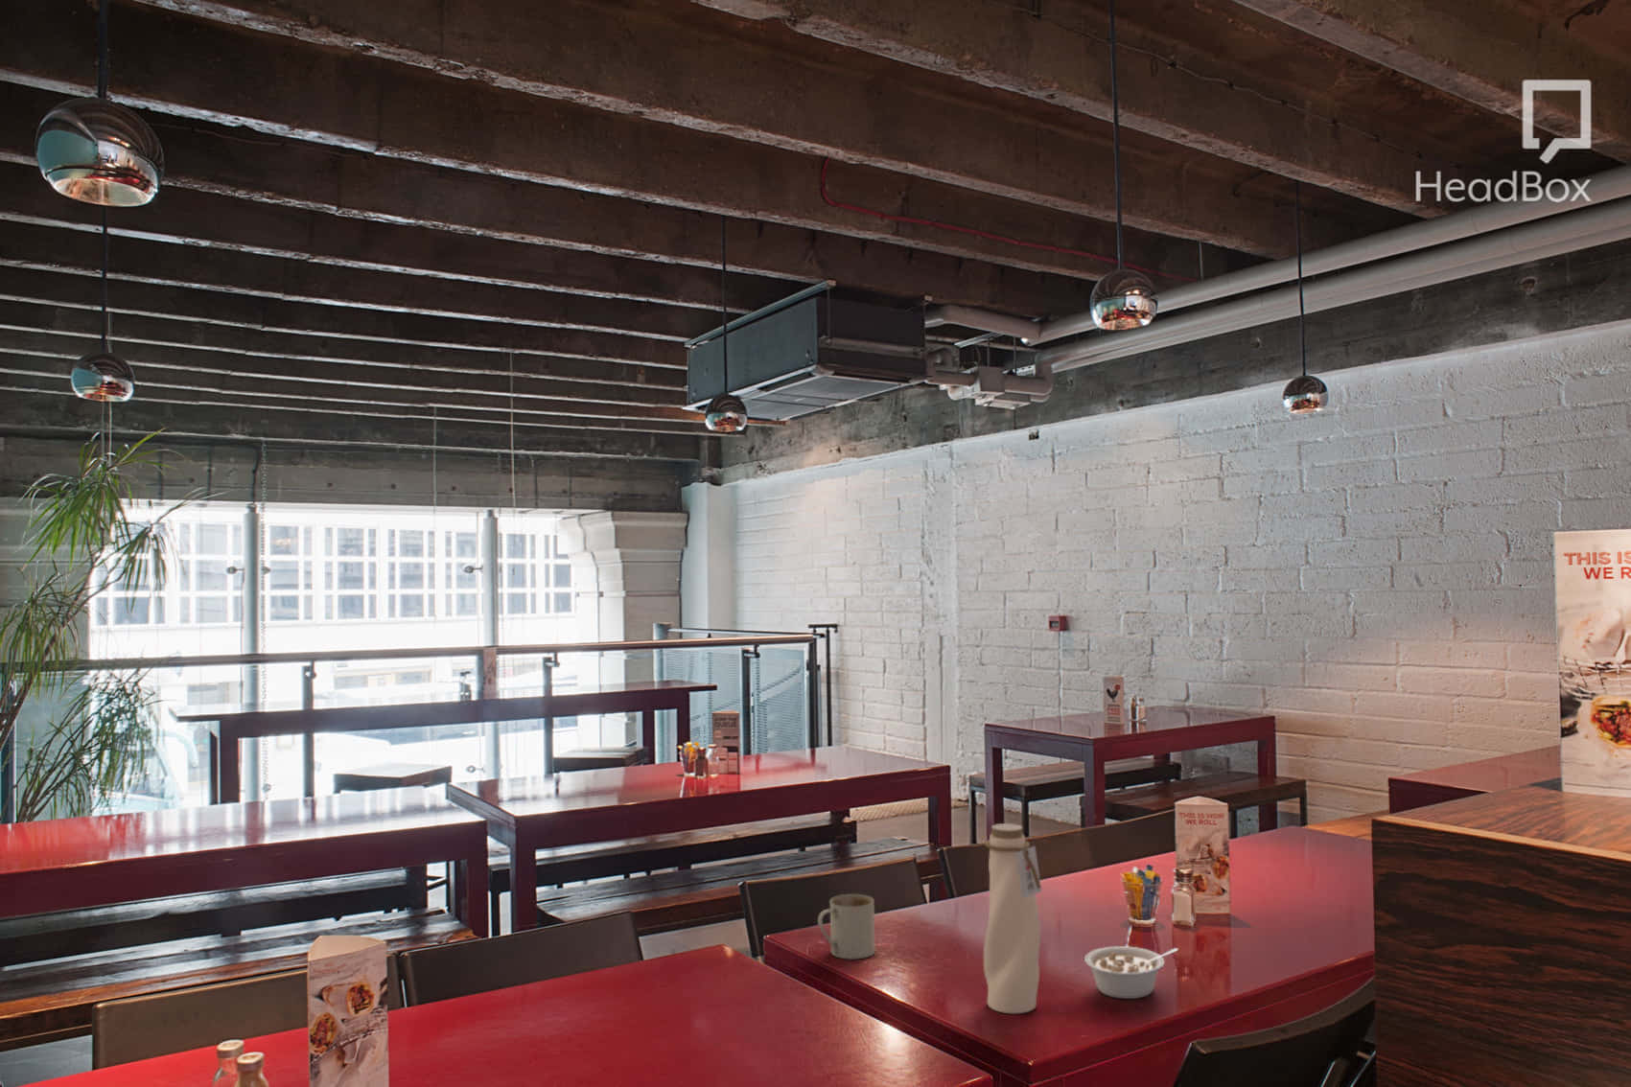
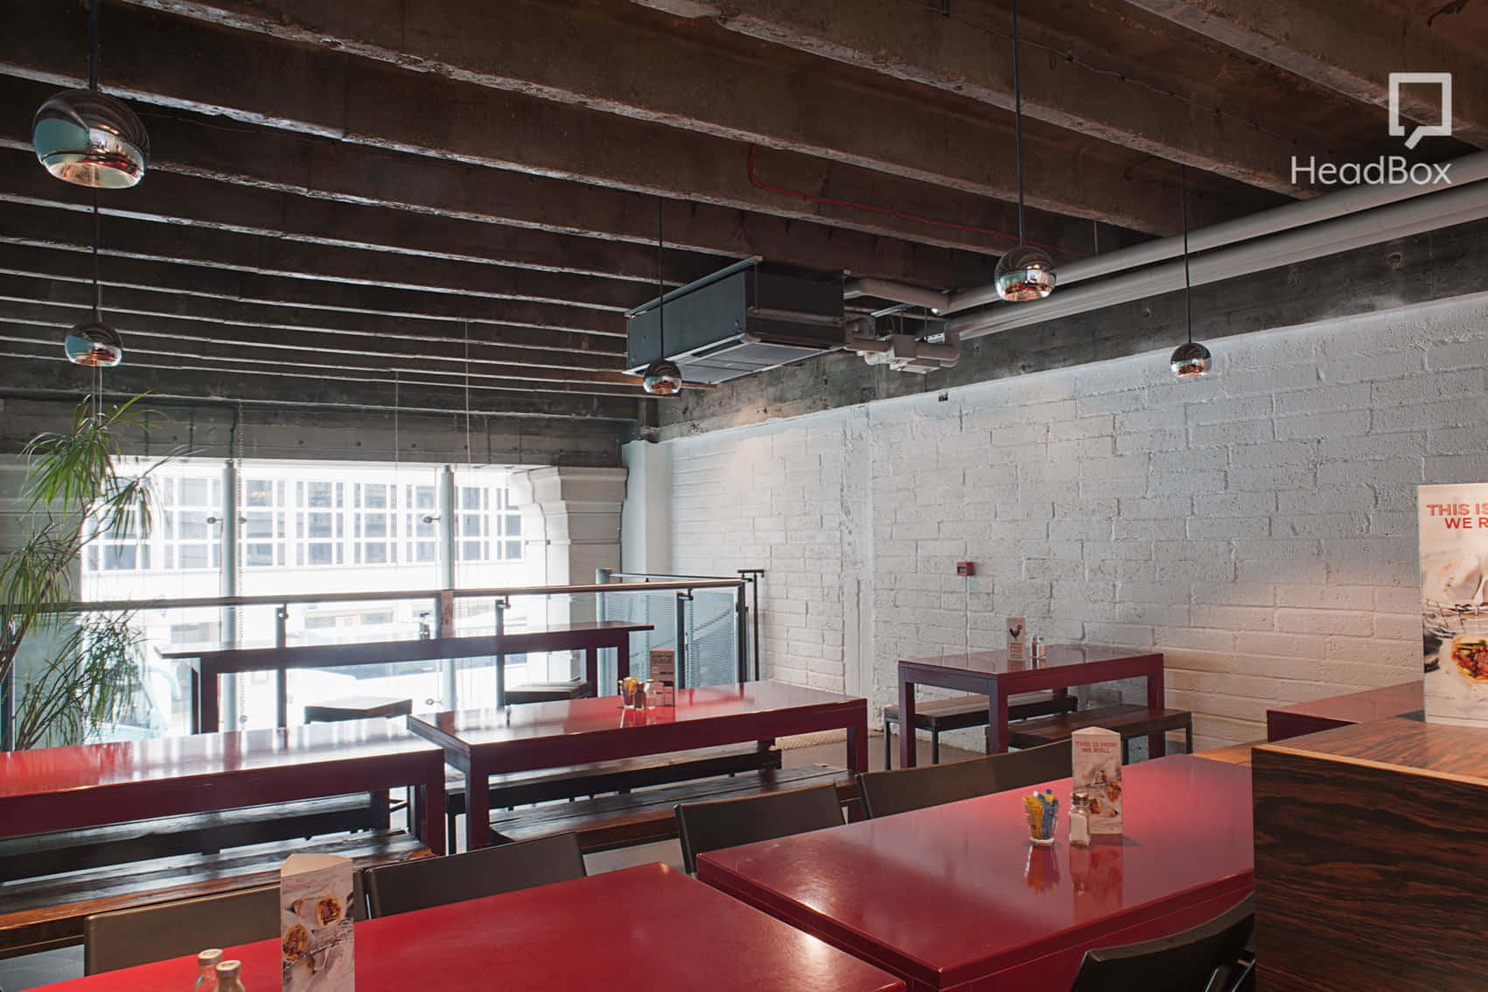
- water bottle (1013, 916)
- legume (1126, 971)
- mug (843, 928)
